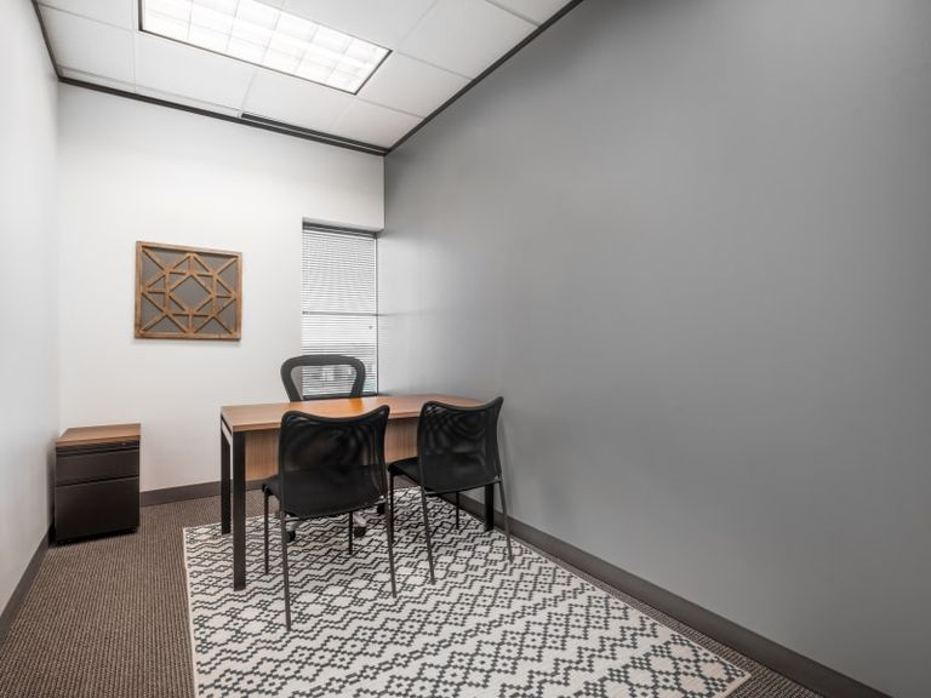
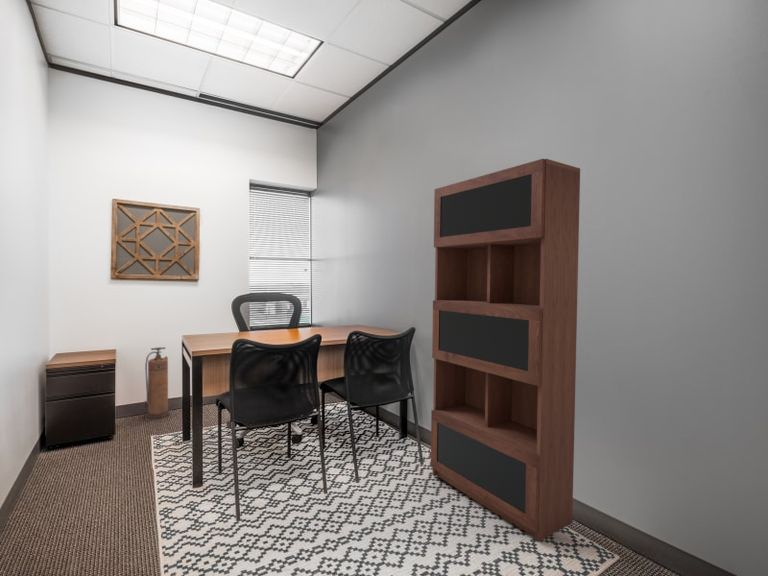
+ fire extinguisher (158, 382)
+ bookcase (496, 340)
